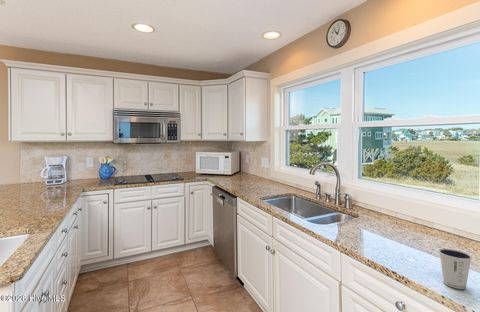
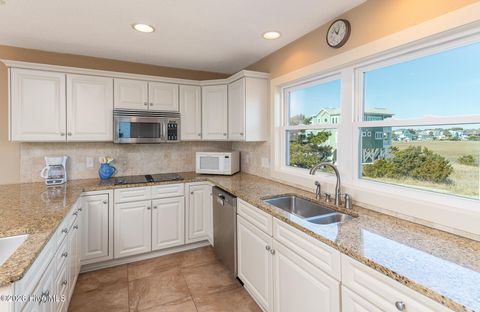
- dixie cup (454, 269)
